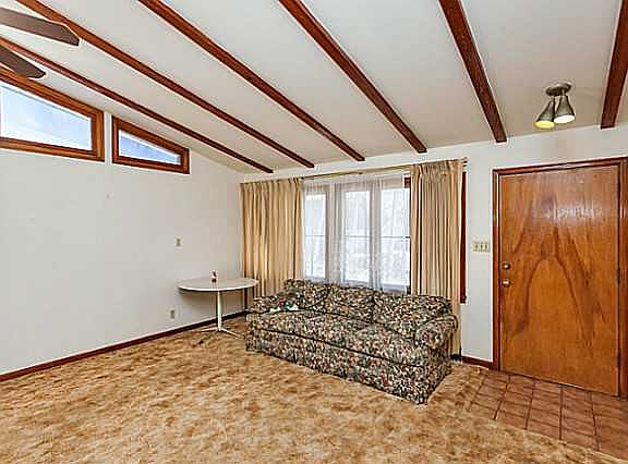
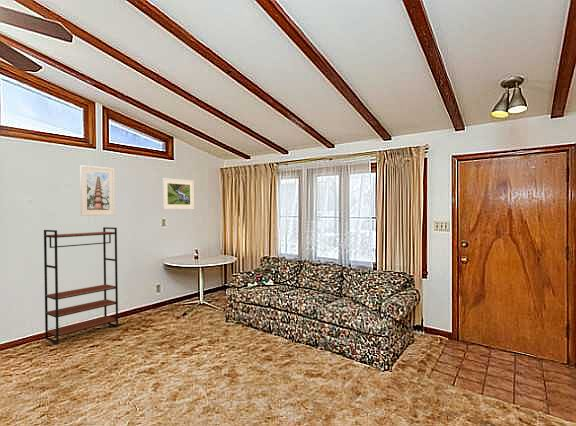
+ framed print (98, 191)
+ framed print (178, 194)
+ bookshelf (82, 288)
